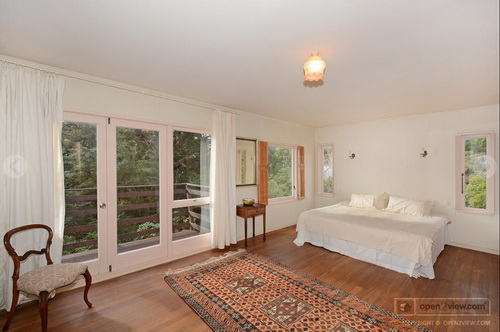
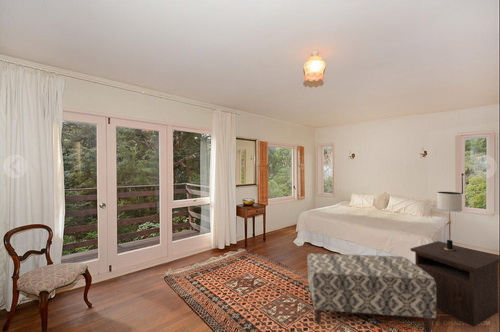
+ bench (363, 288)
+ table lamp (449, 220)
+ nightstand (454, 279)
